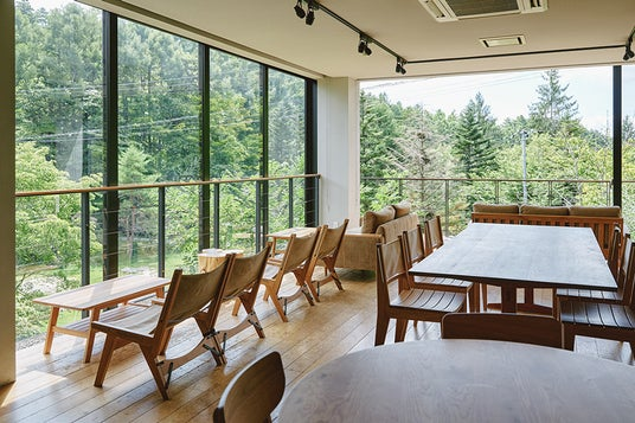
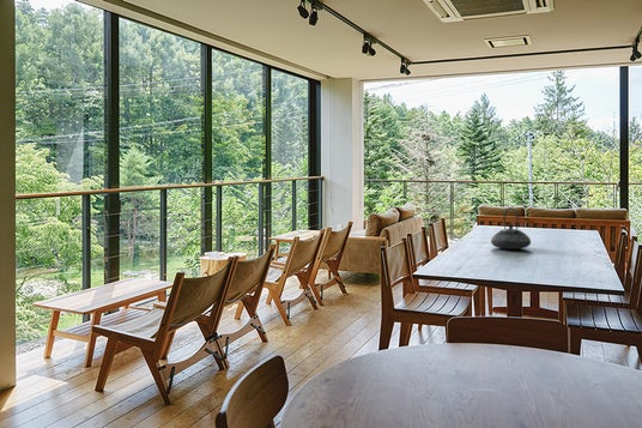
+ teapot (509, 228)
